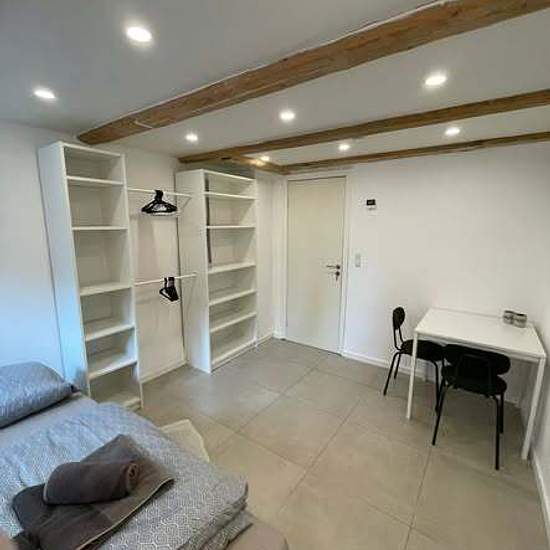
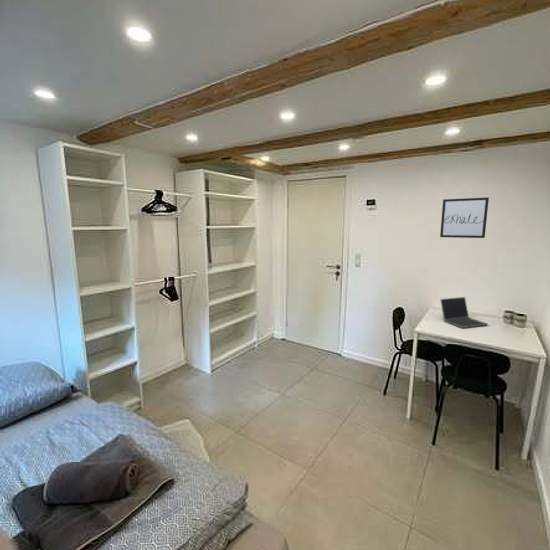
+ wall art (463, 218)
+ laptop computer (463, 311)
